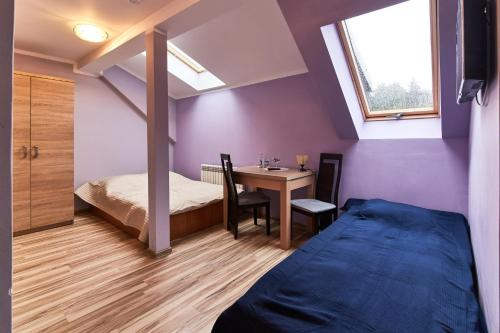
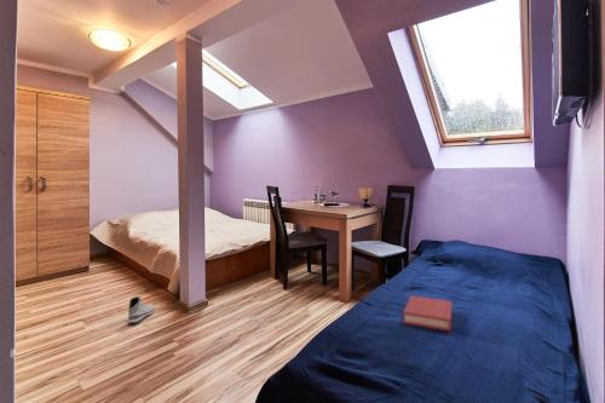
+ hardback book (428, 311)
+ sneaker (142, 305)
